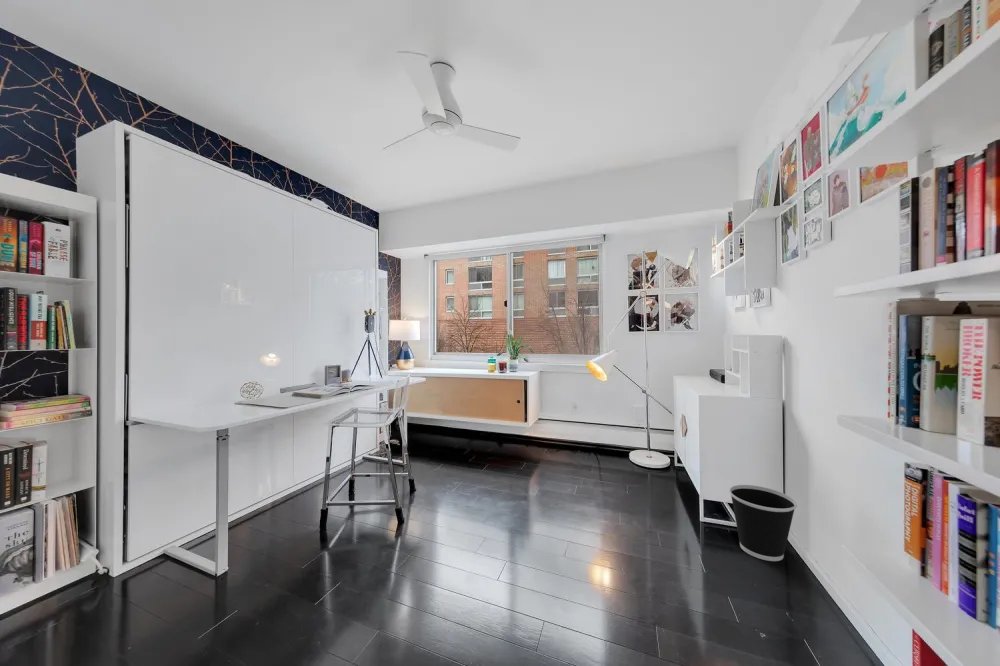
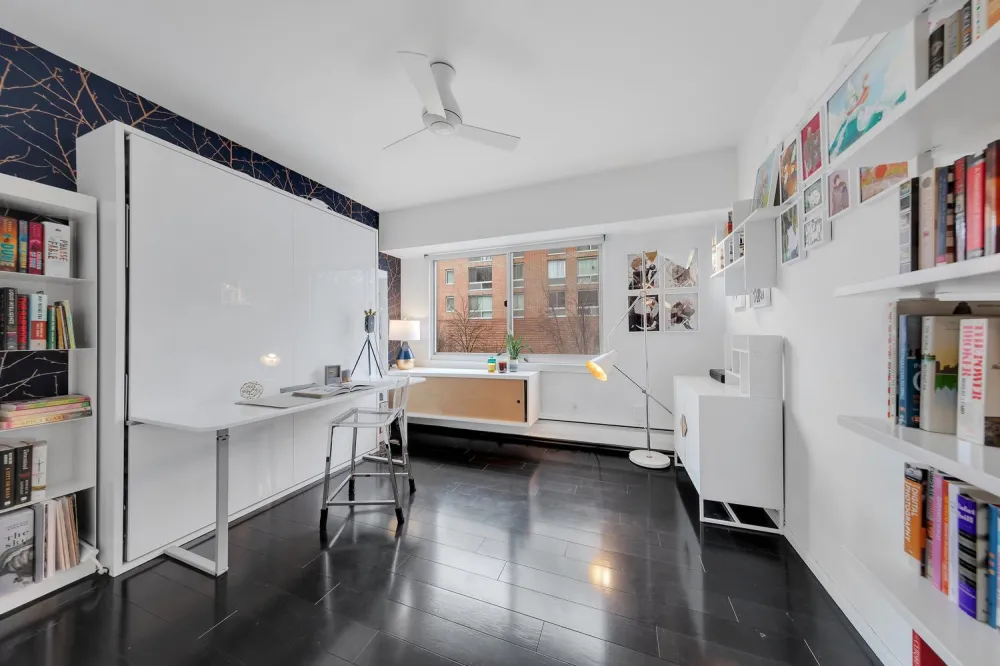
- wastebasket (761, 523)
